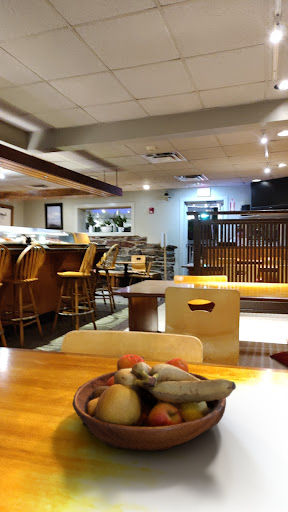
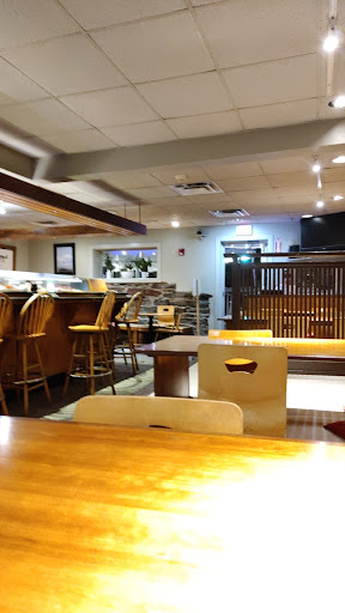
- fruit bowl (151, 386)
